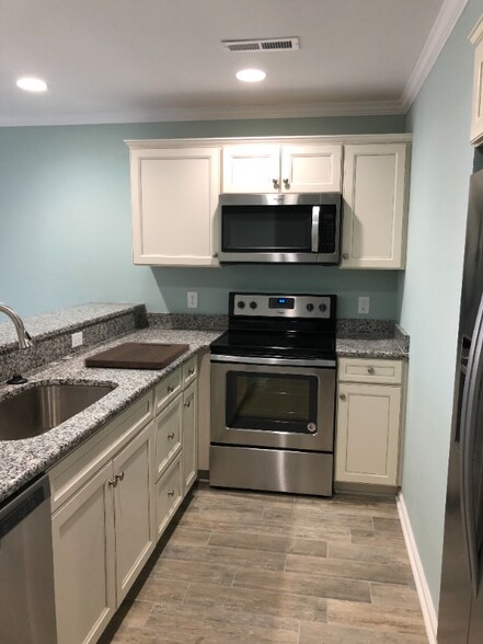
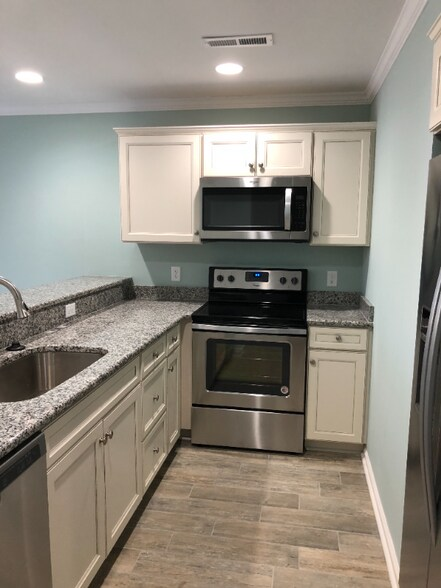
- cutting board (141, 354)
